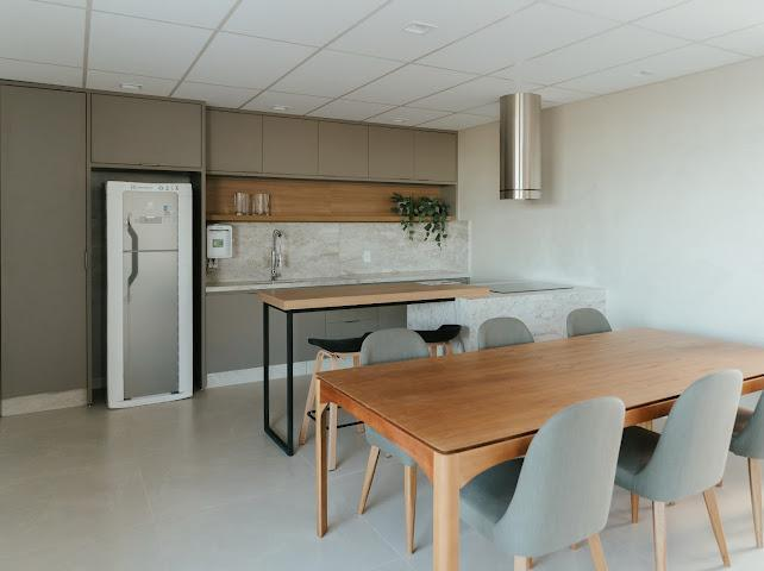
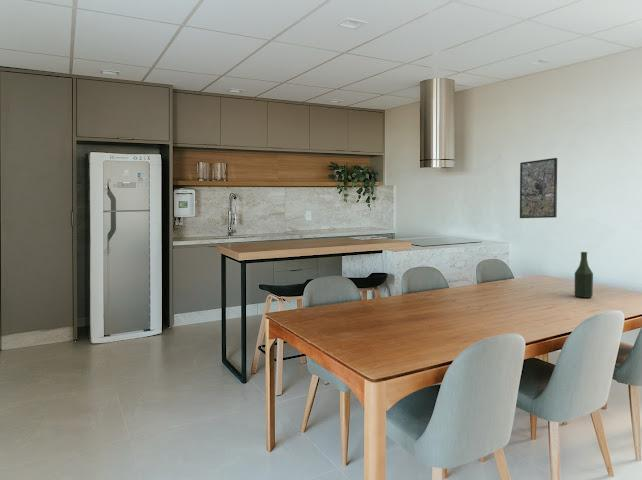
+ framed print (537, 189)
+ bottle (583, 274)
